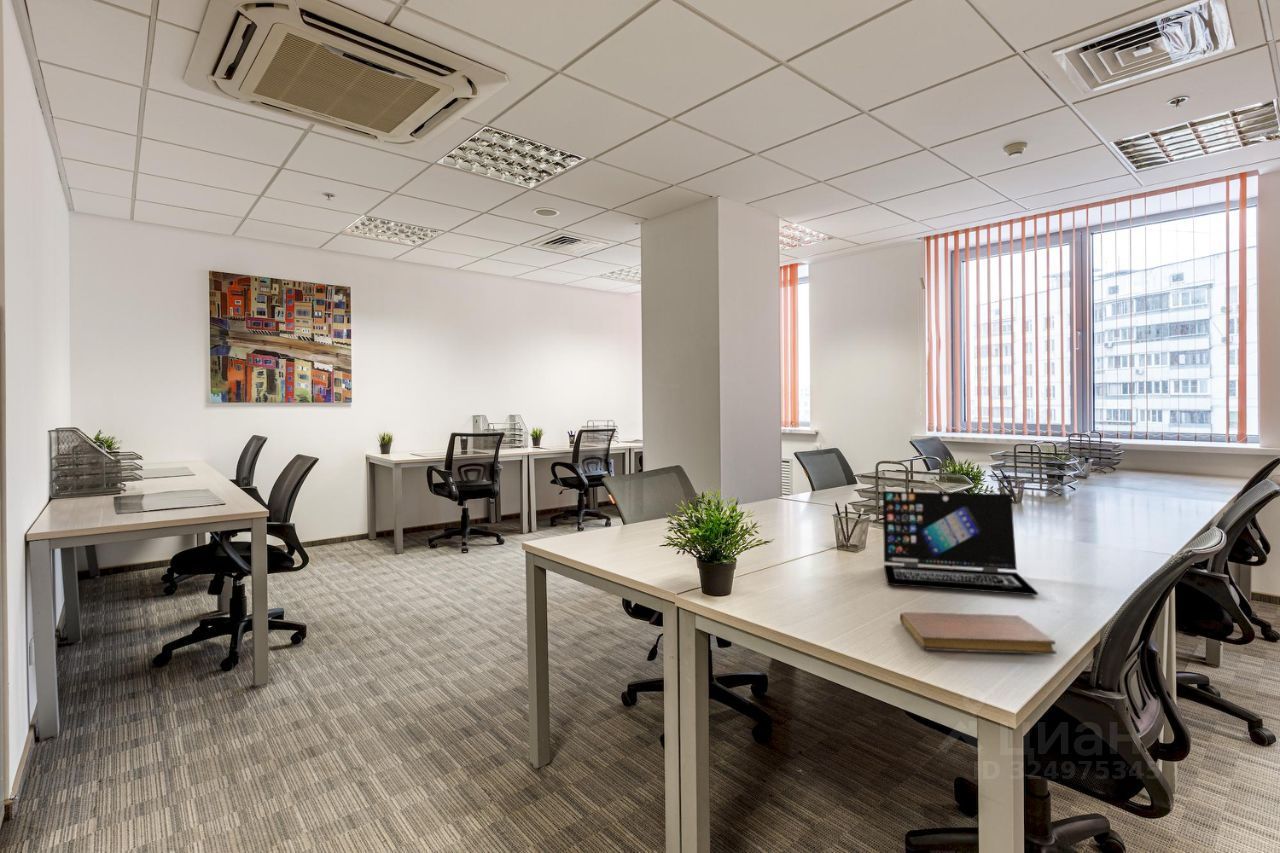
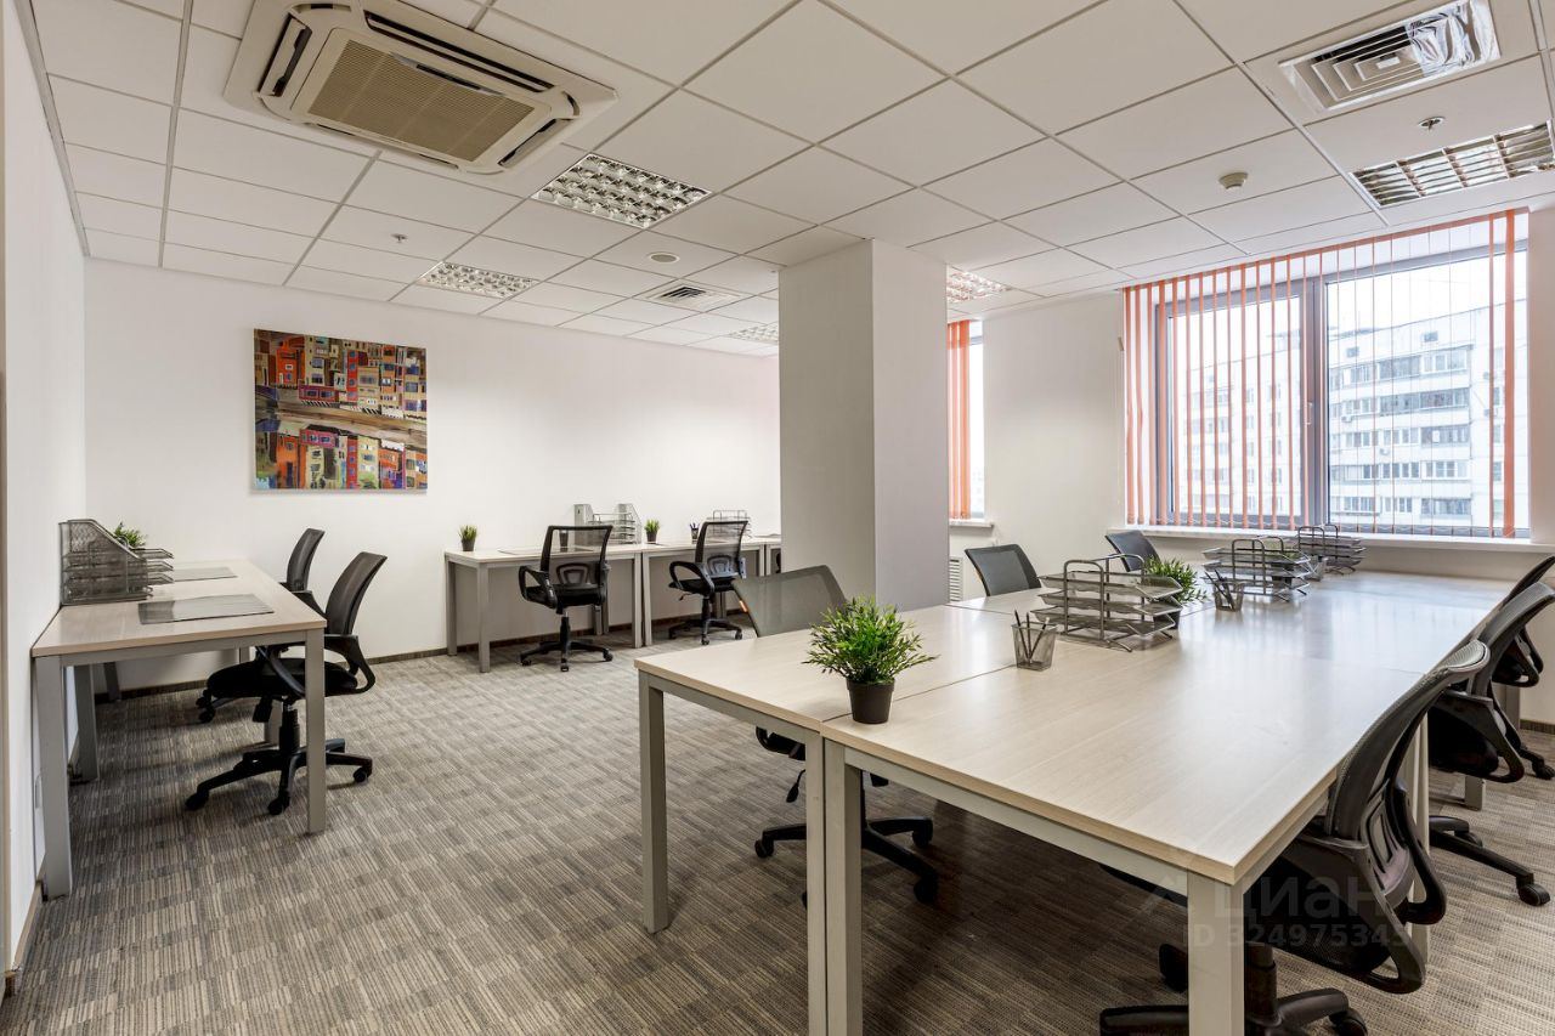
- notebook (972, 631)
- laptop (952, 537)
